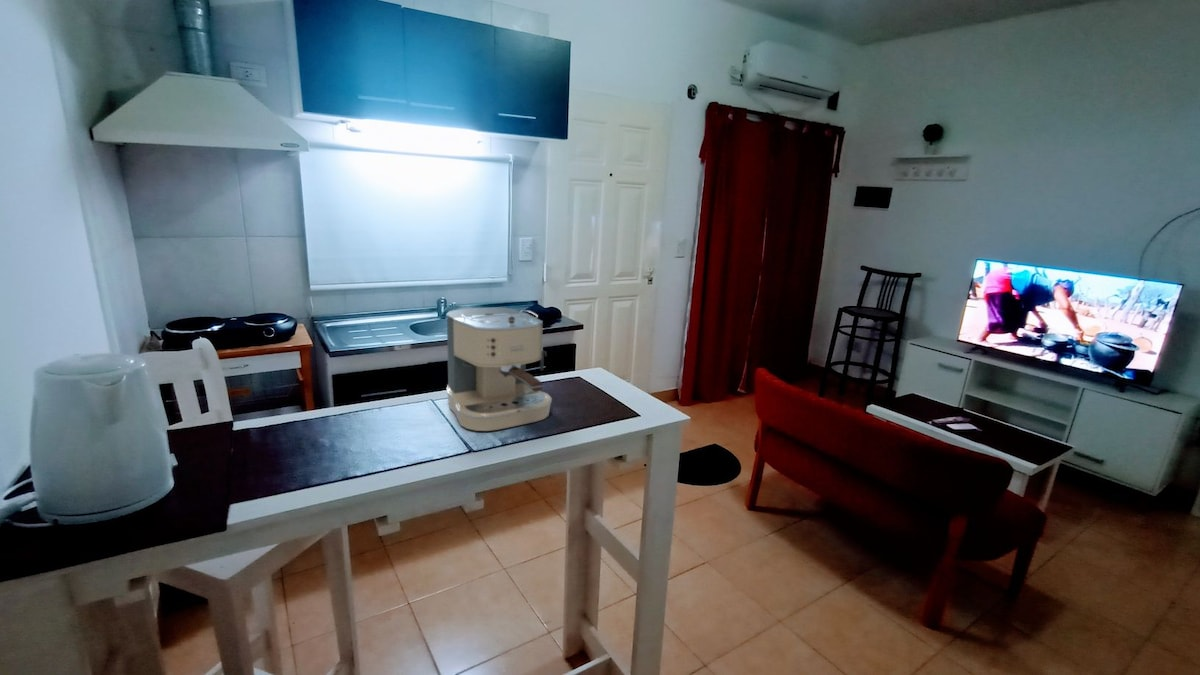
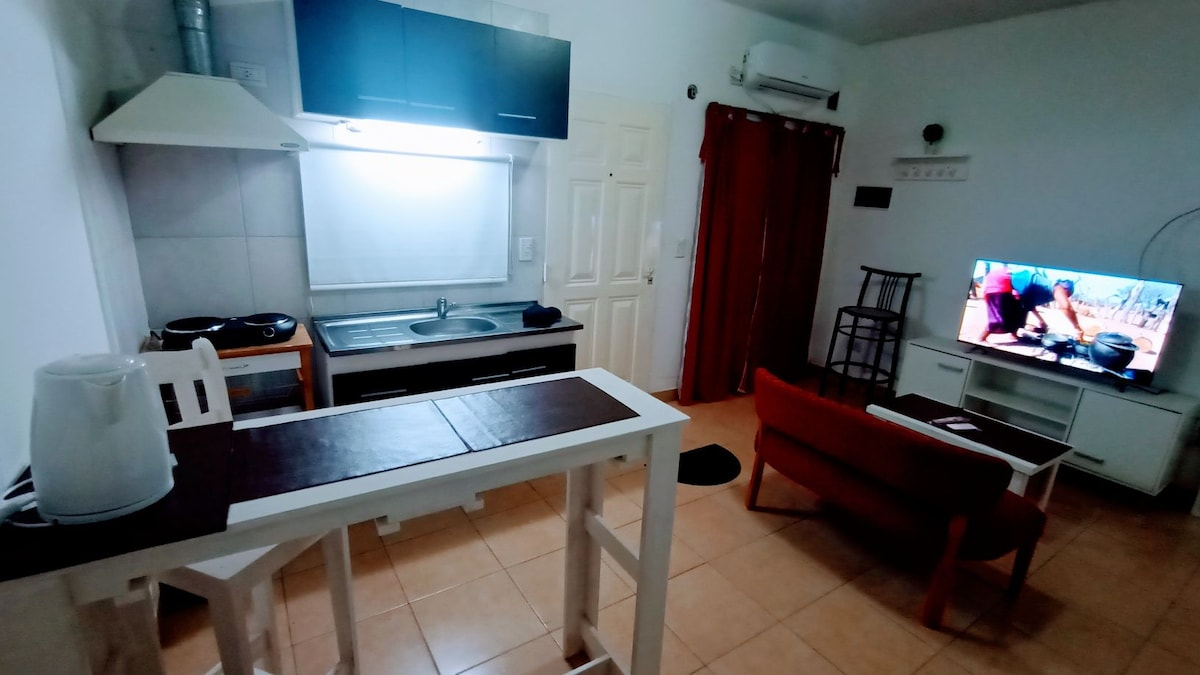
- coffee maker (501, 364)
